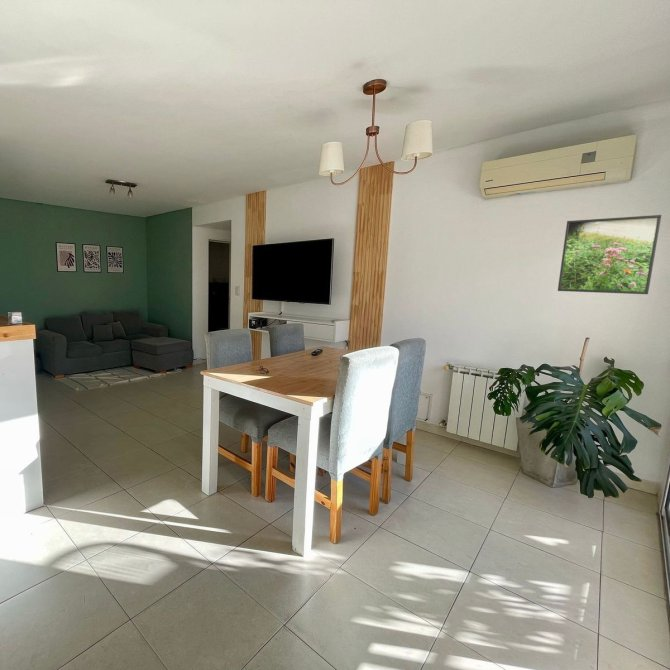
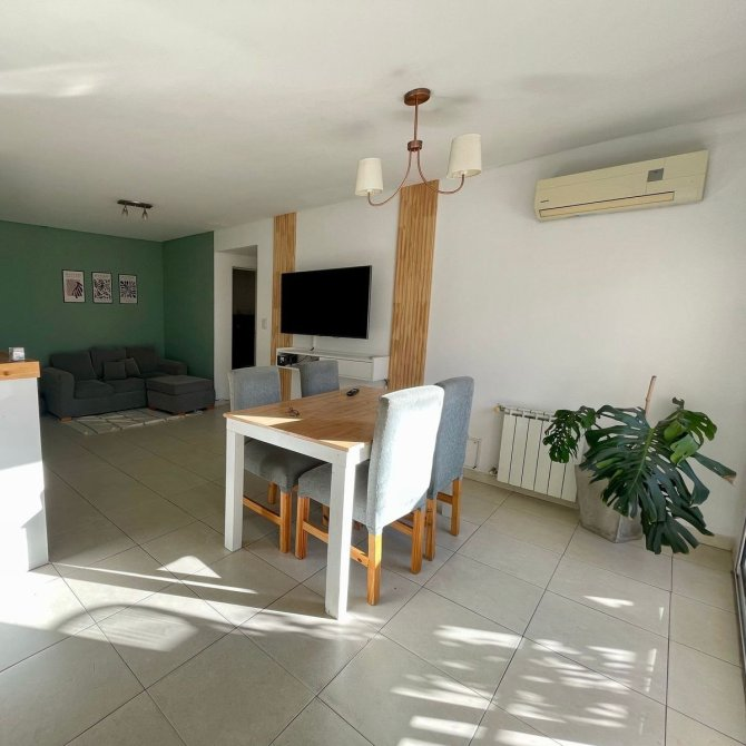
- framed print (605, 255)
